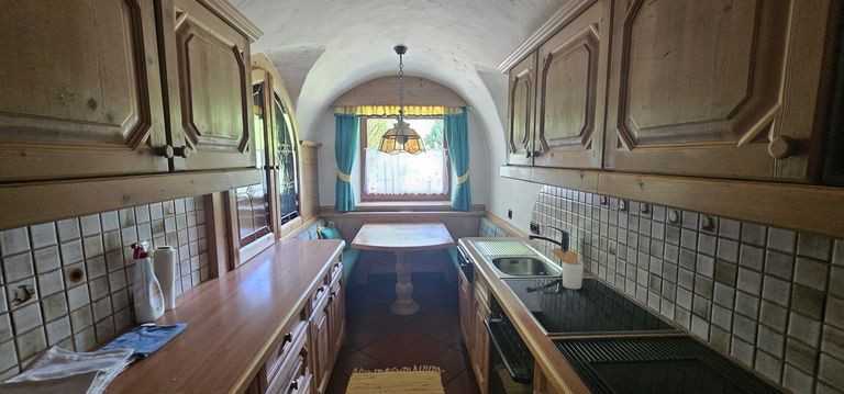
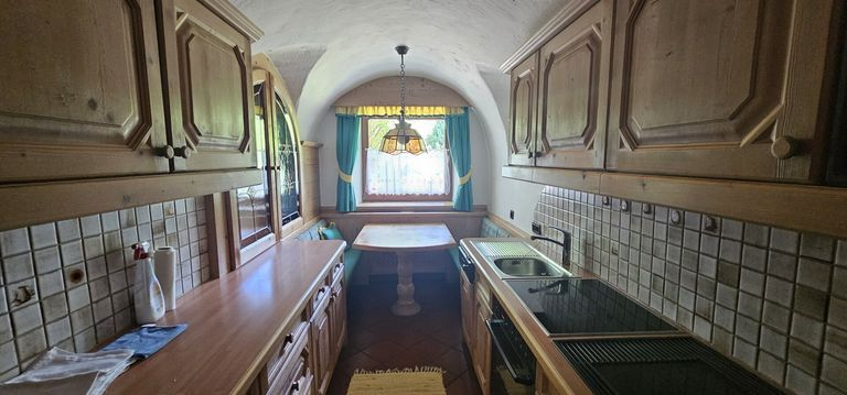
- utensil holder (567, 267)
